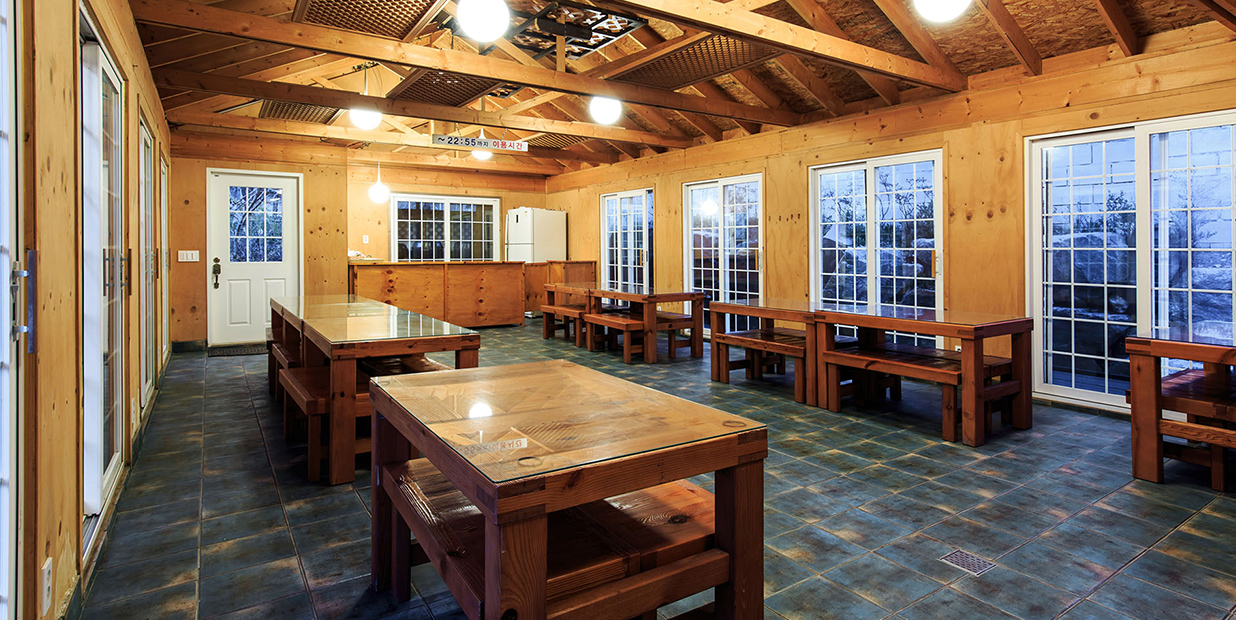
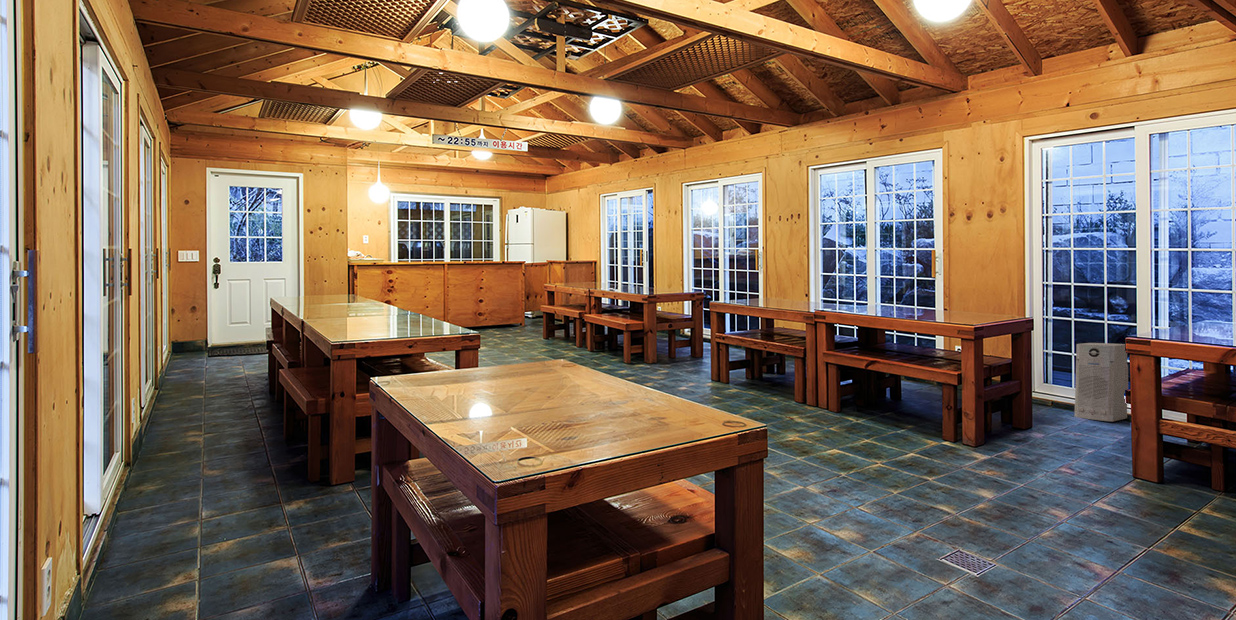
+ air purifier (1101, 380)
